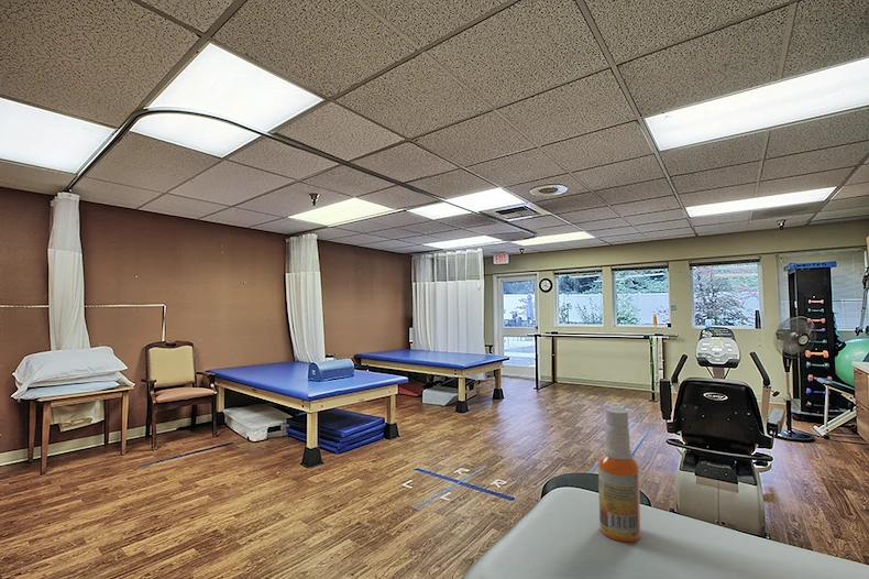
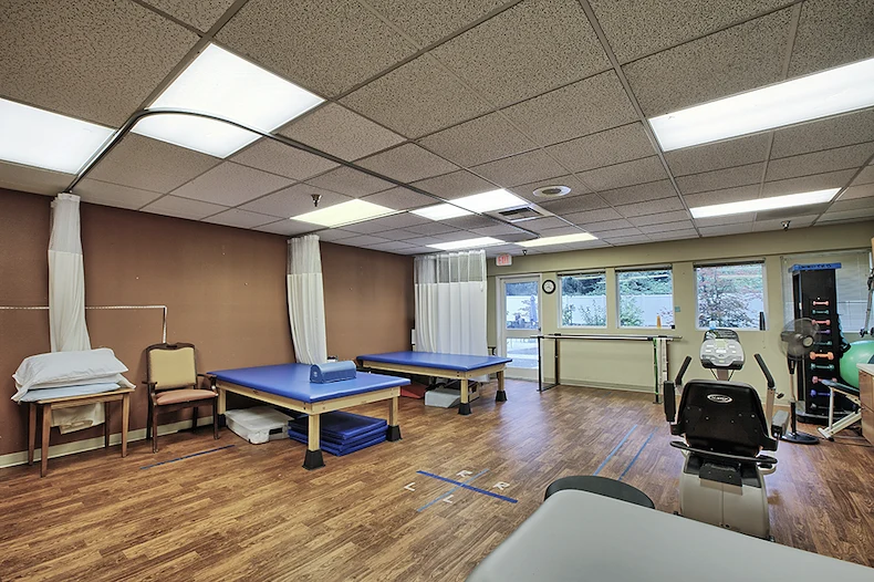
- spray bottle (619, 469)
